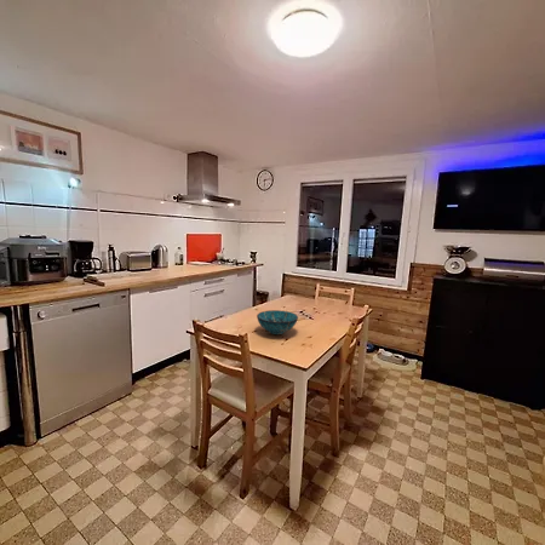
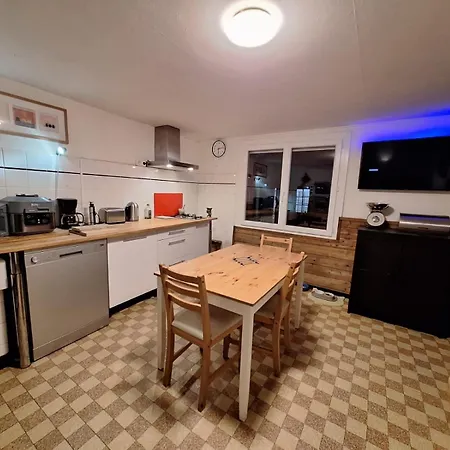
- decorative bowl (276, 323)
